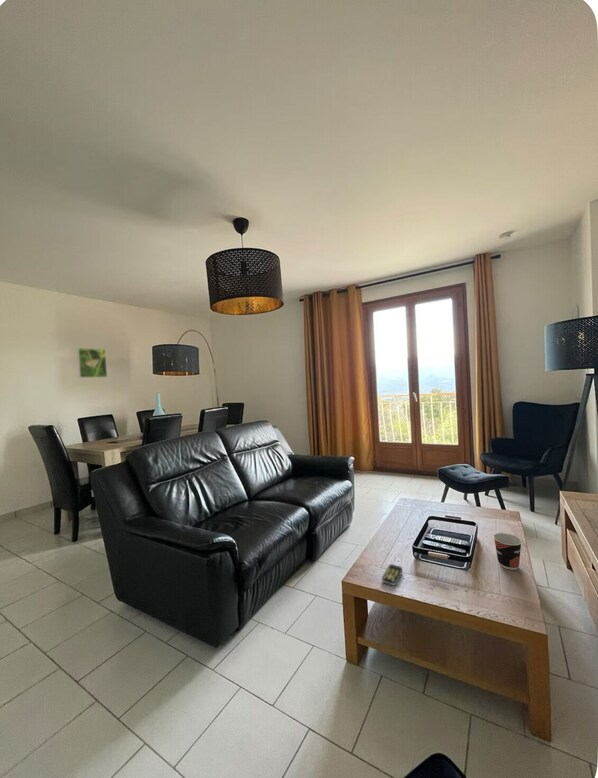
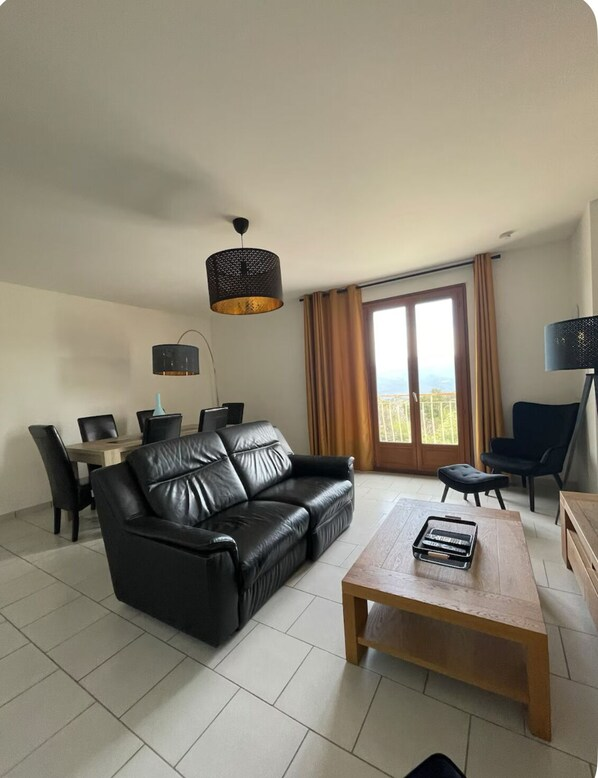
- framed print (92, 363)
- remote control (392, 574)
- cup (507, 551)
